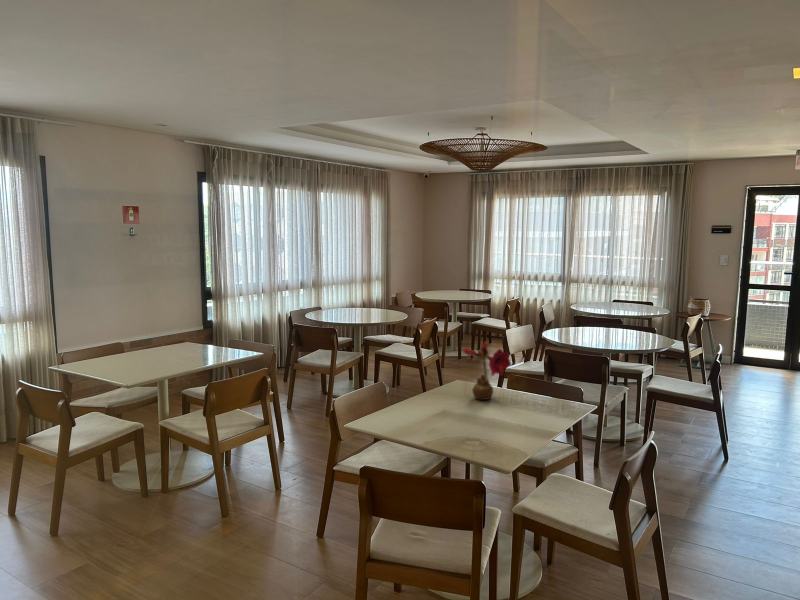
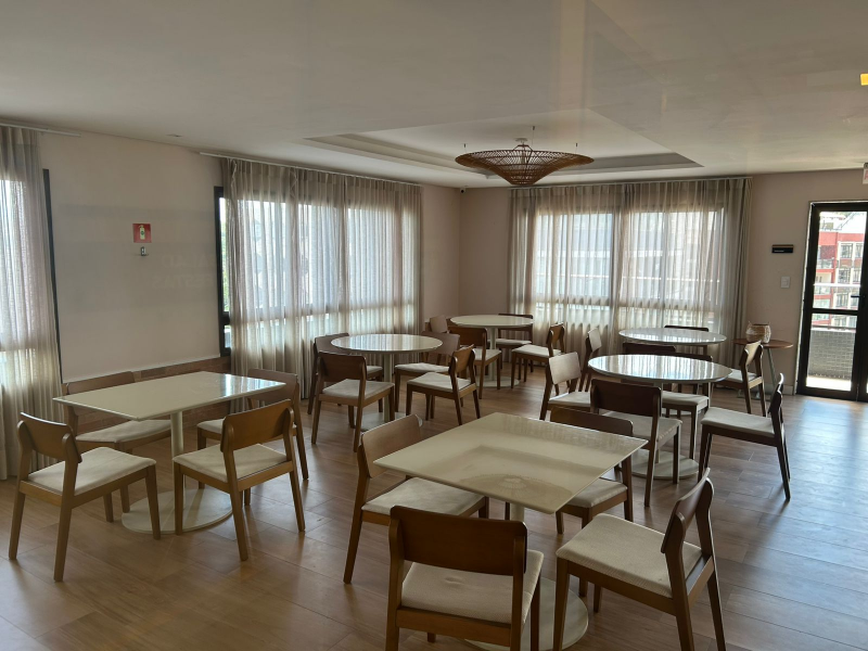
- flower (486, 371)
